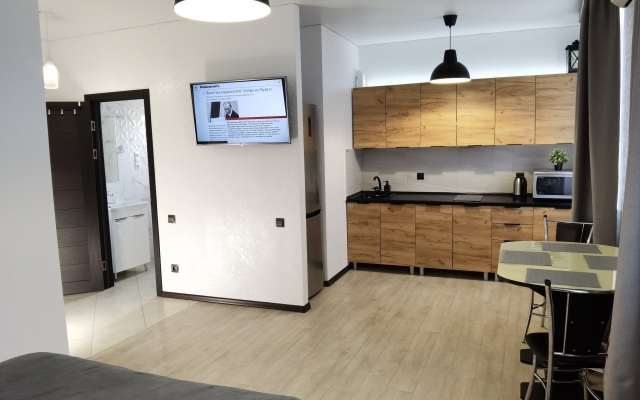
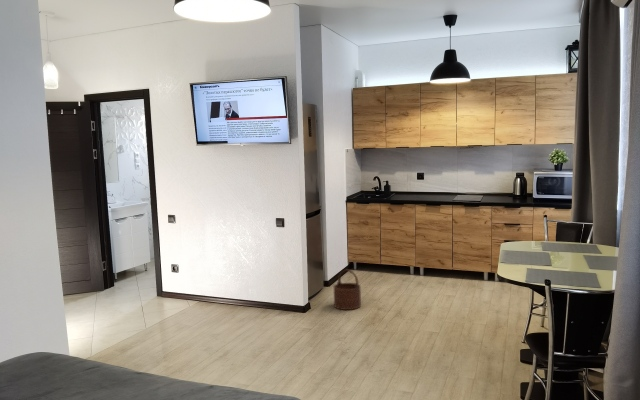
+ wooden bucket (346, 287)
